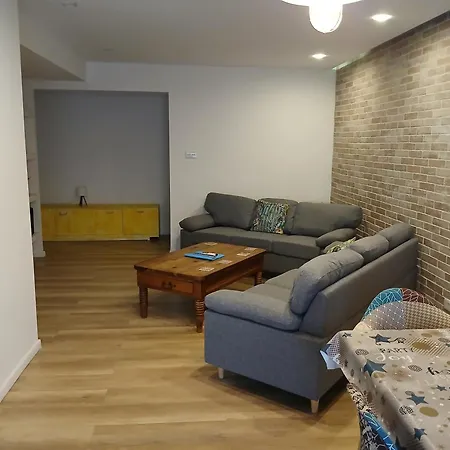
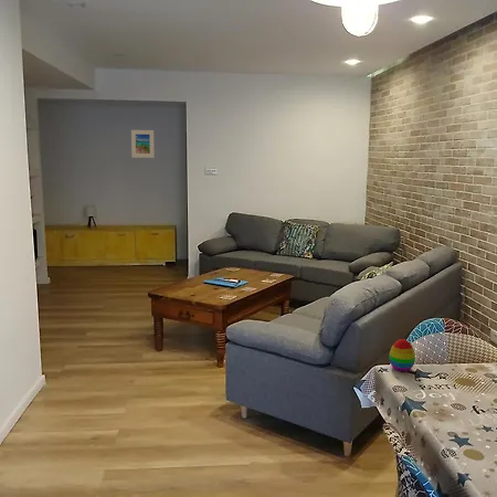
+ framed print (142, 144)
+ decorative egg (402, 353)
